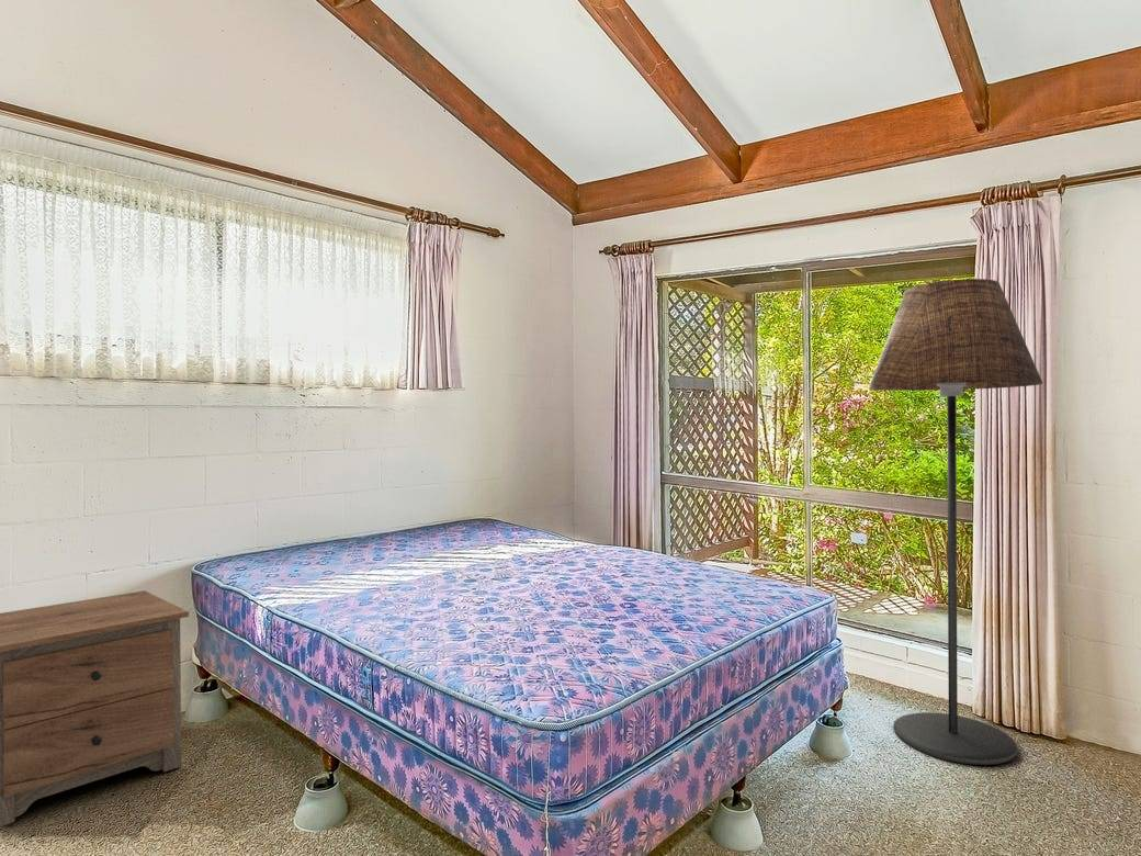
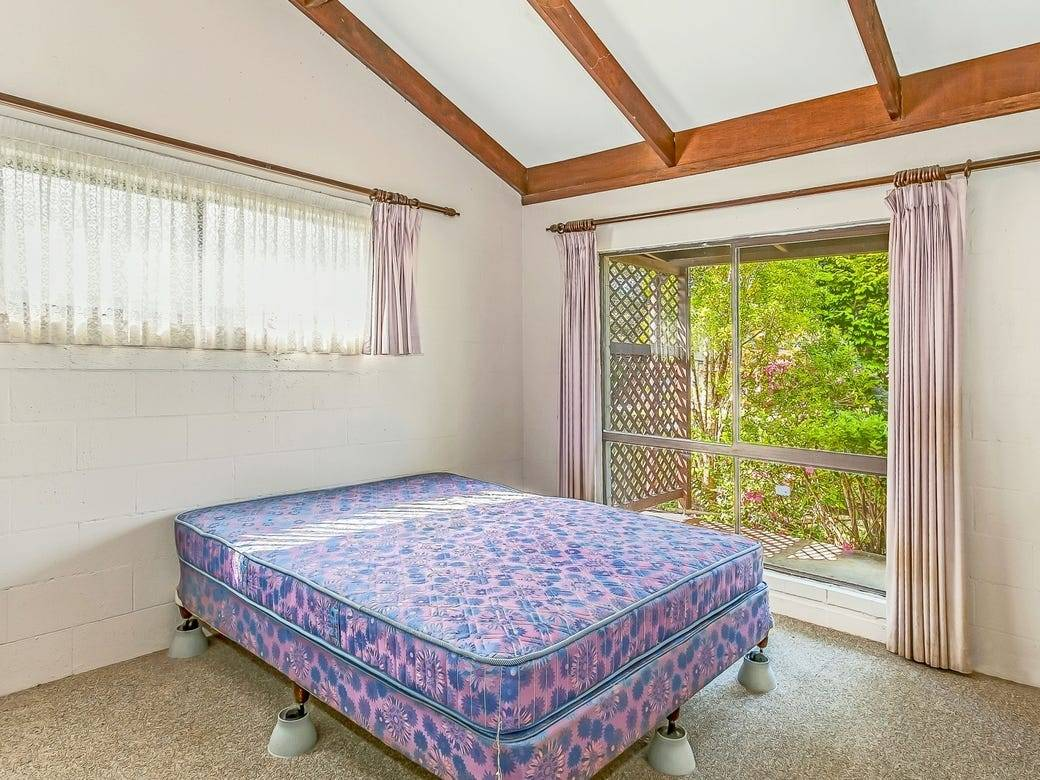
- floor lamp (951, 513)
- nightstand (78, 696)
